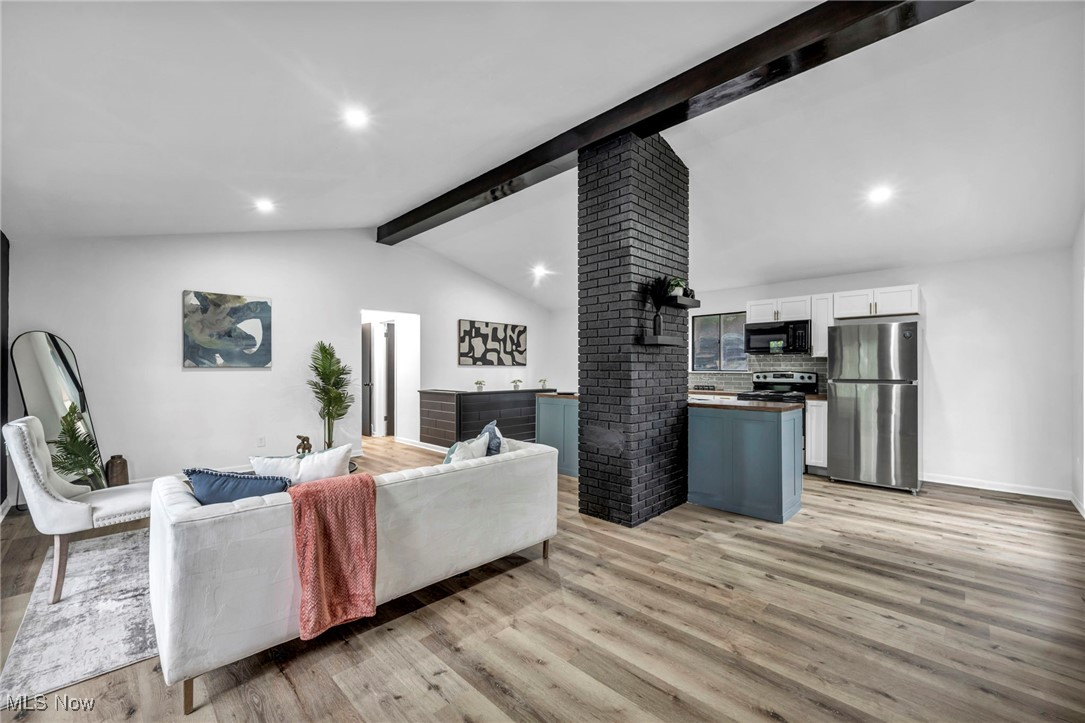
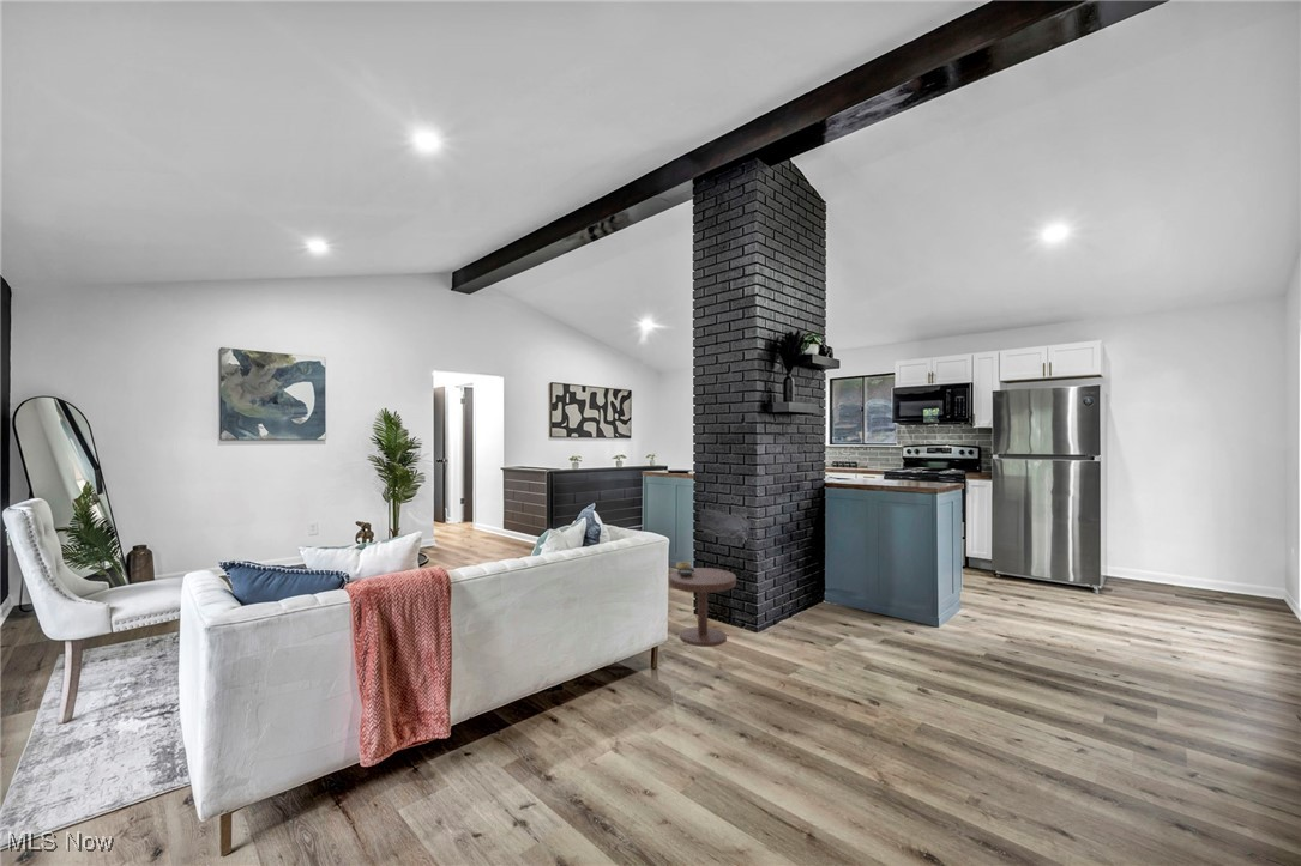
+ side table (703, 632)
